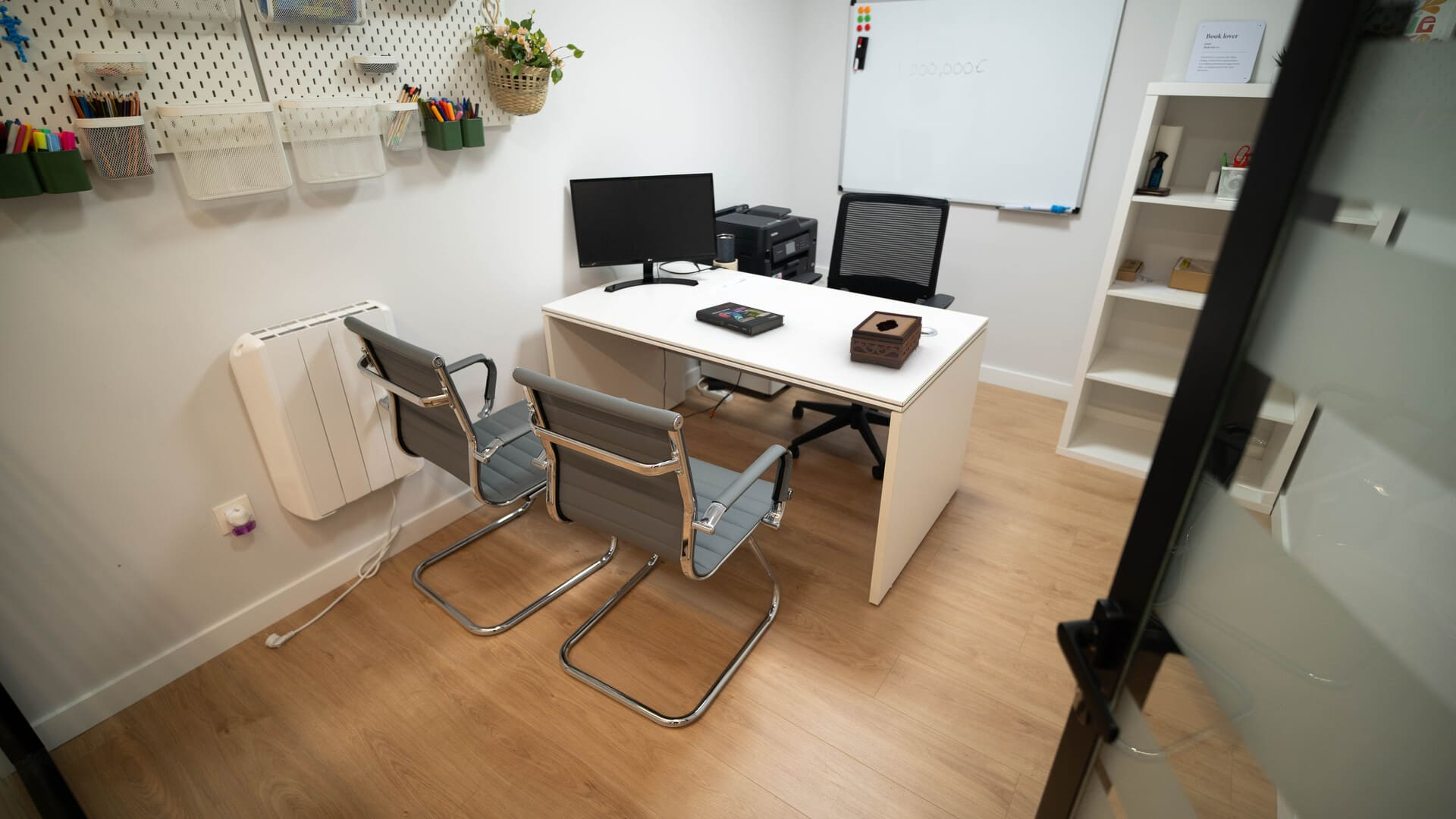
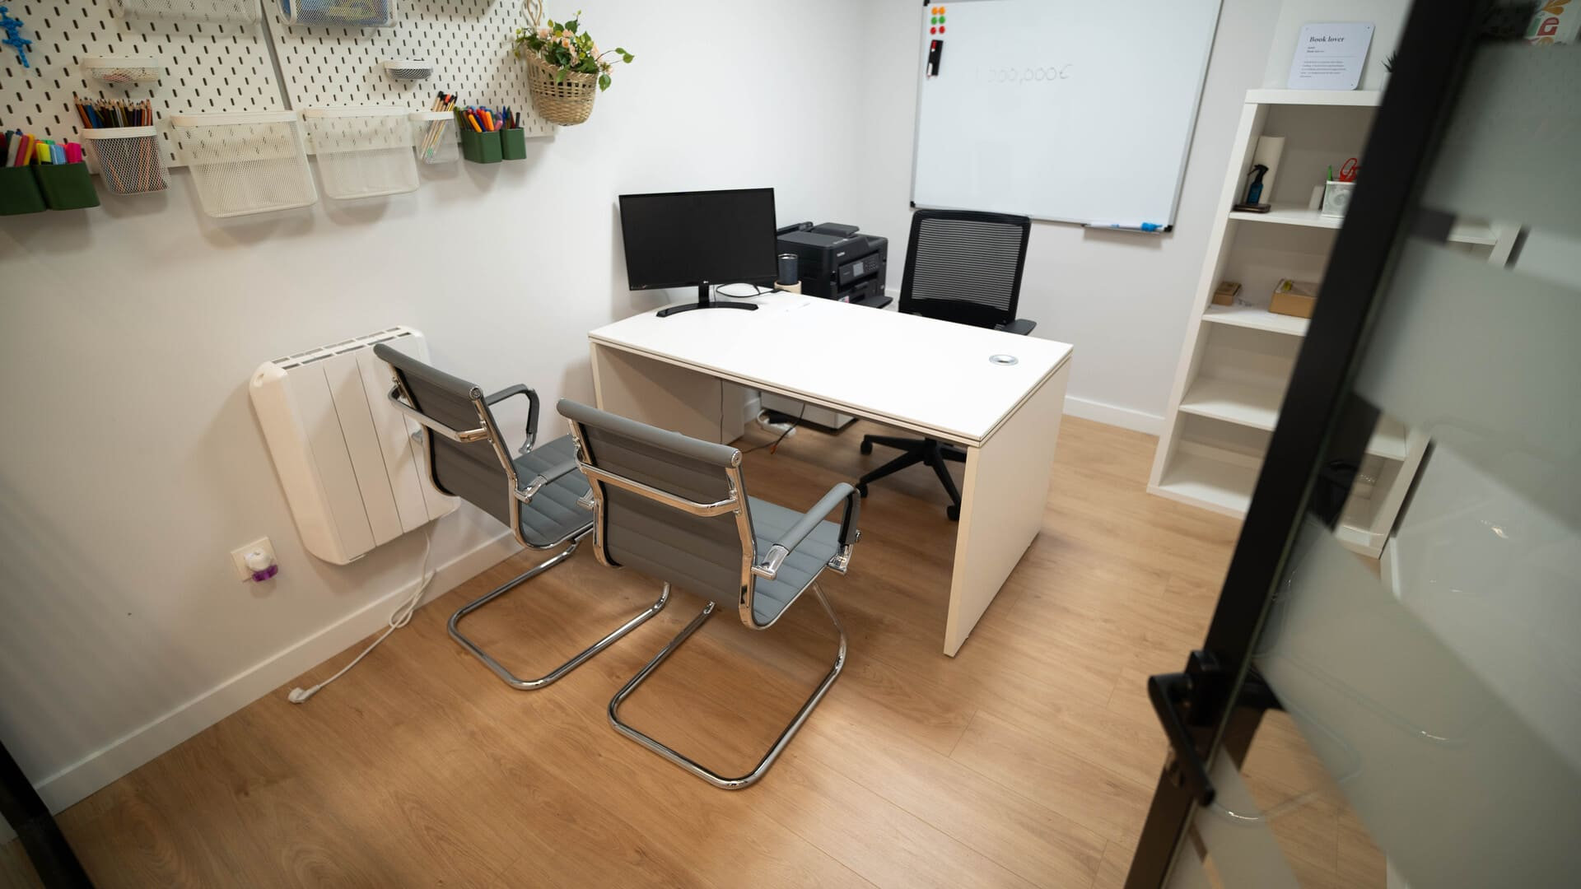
- tissue box (886, 337)
- book (739, 318)
